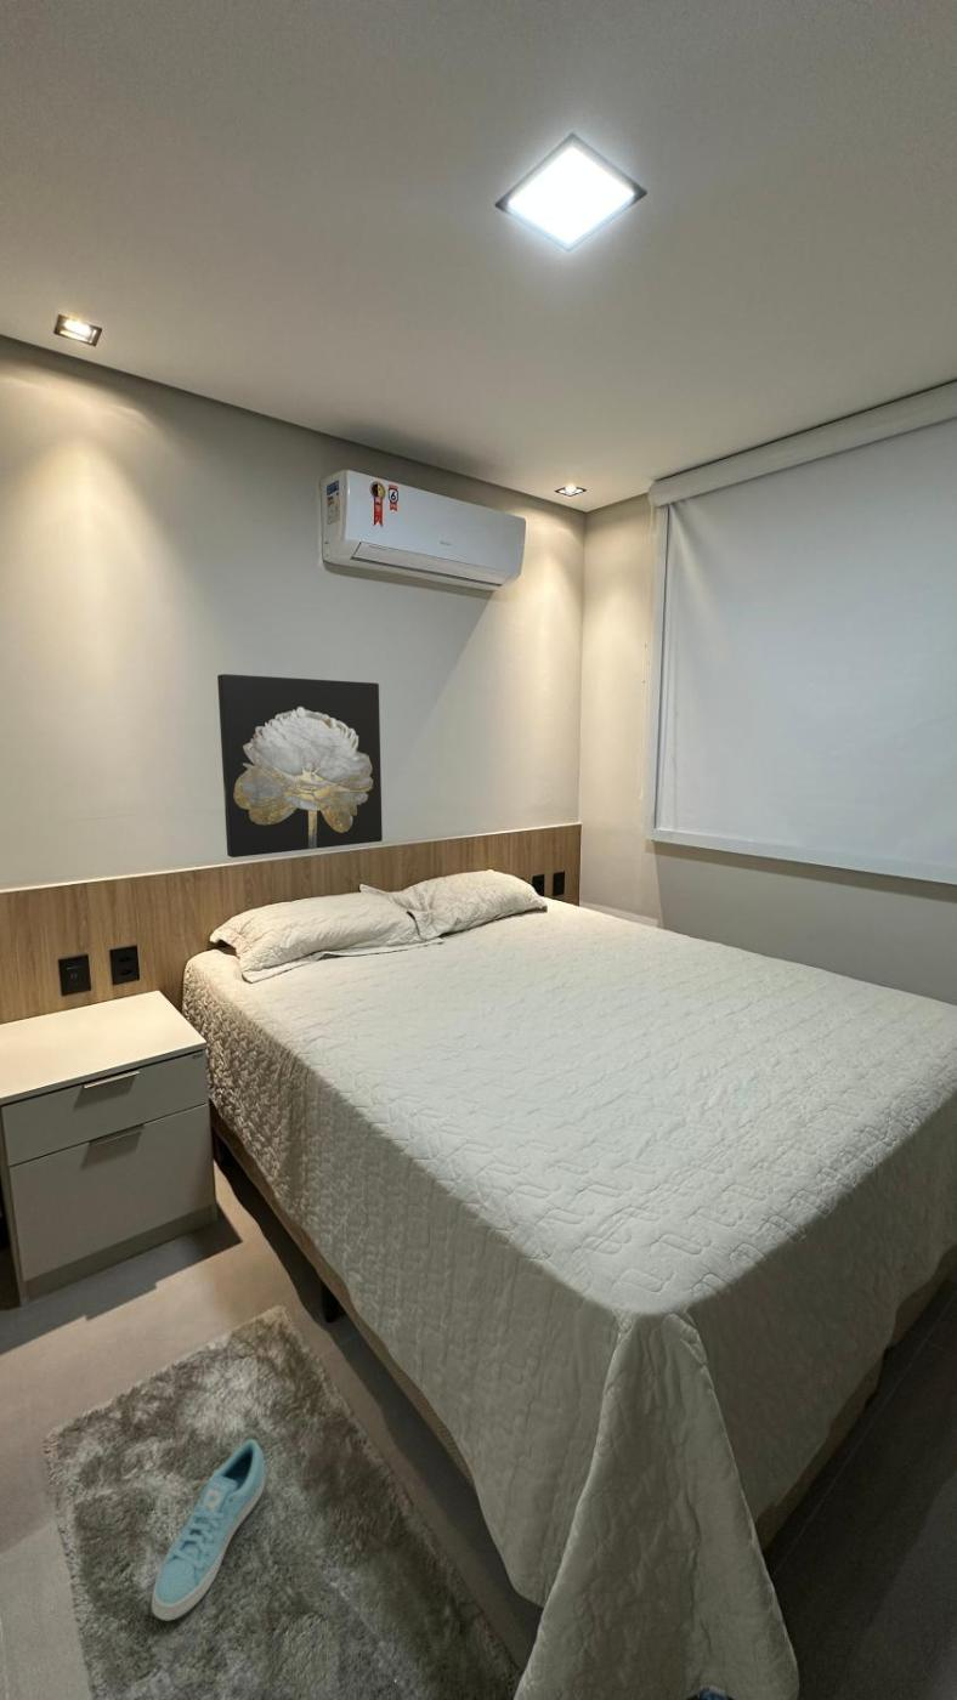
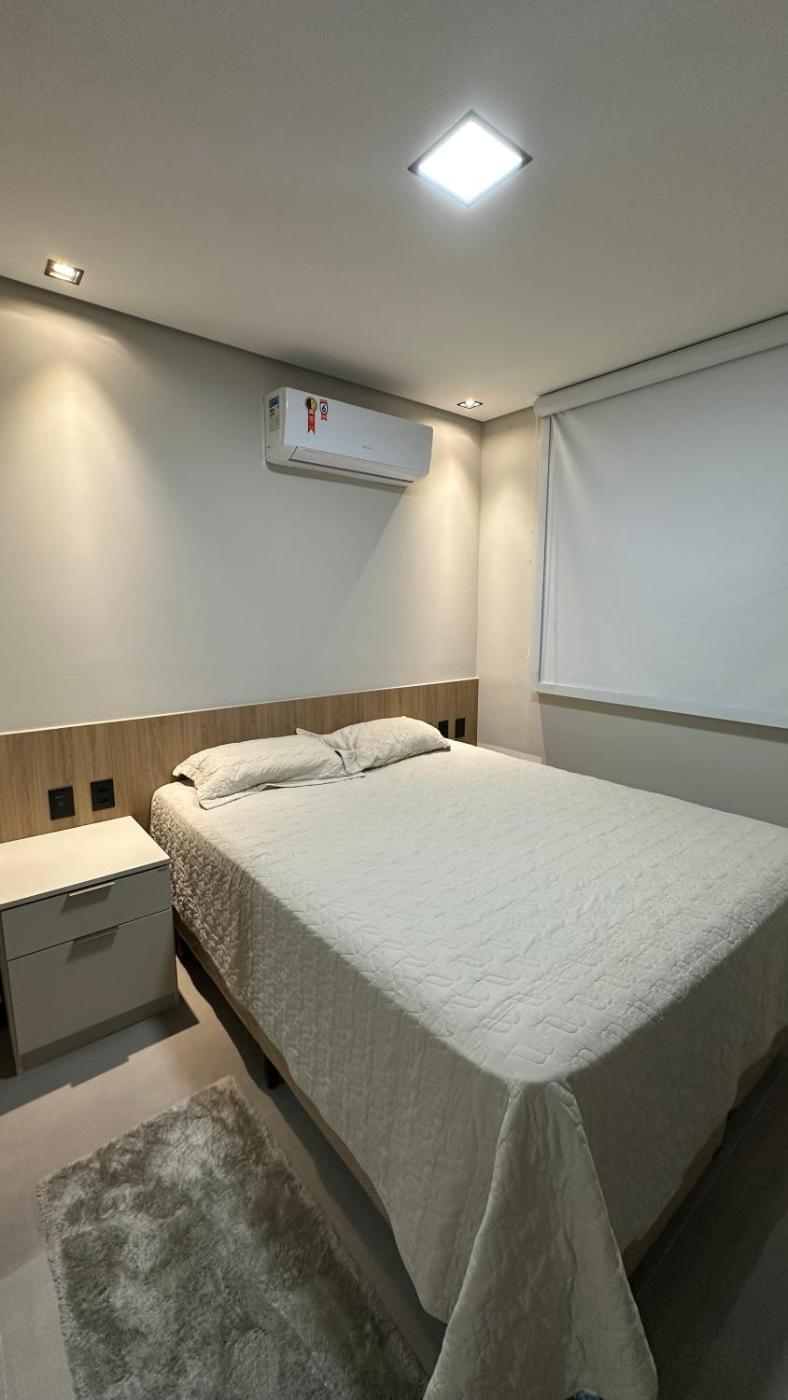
- wall art (306, 765)
- sneaker (209, 1515)
